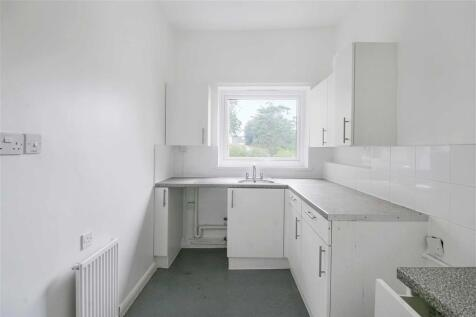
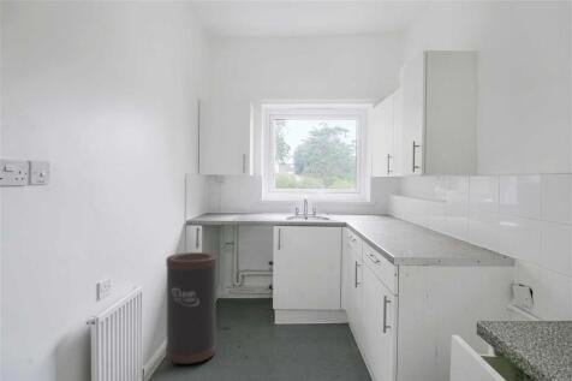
+ trash can (191, 305)
